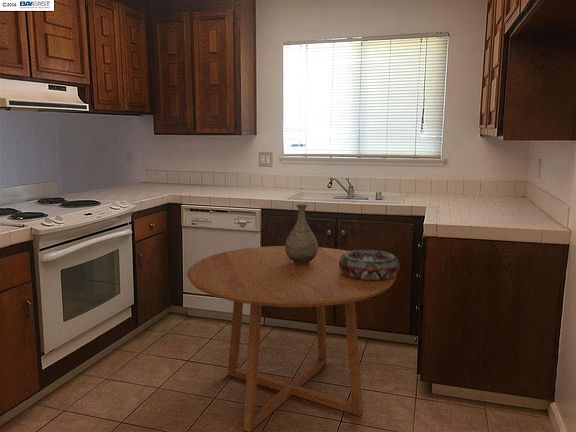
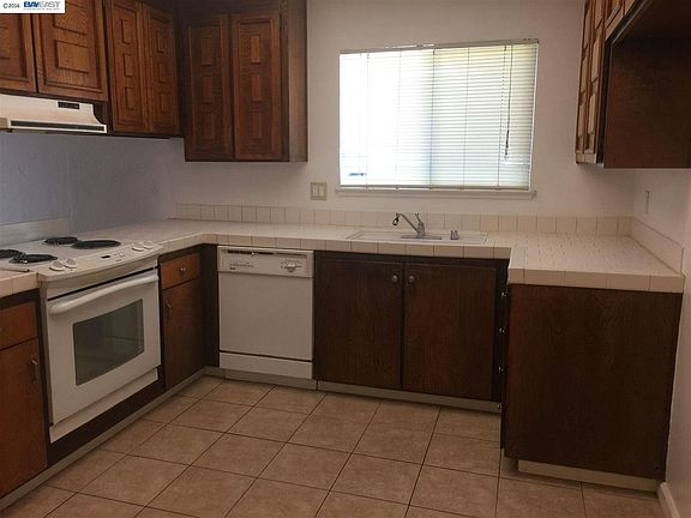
- dining table (291, 306)
- decorative bowl (369, 264)
- vase (301, 234)
